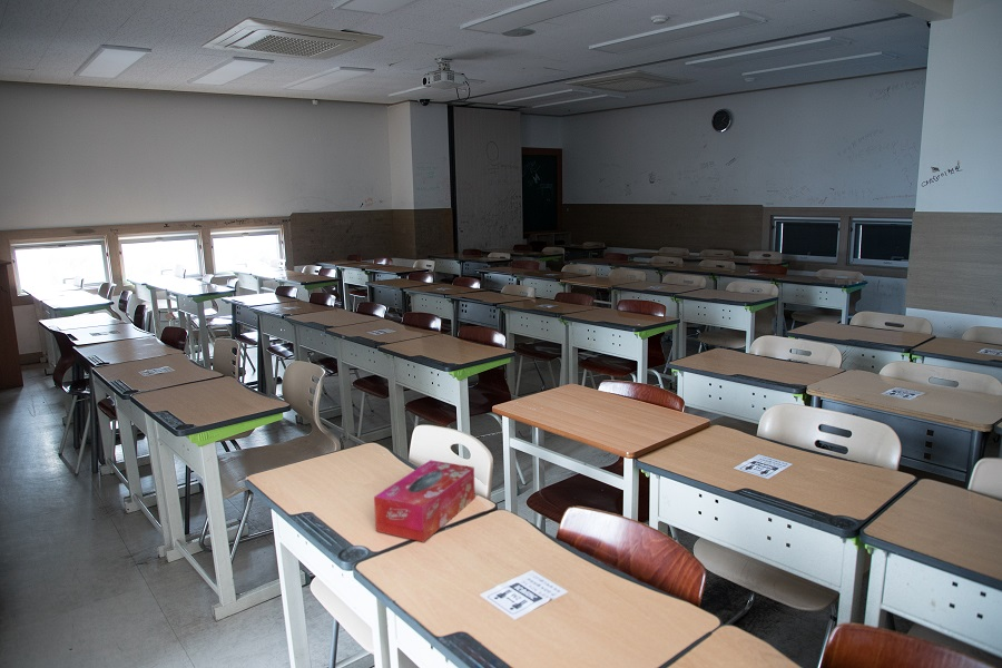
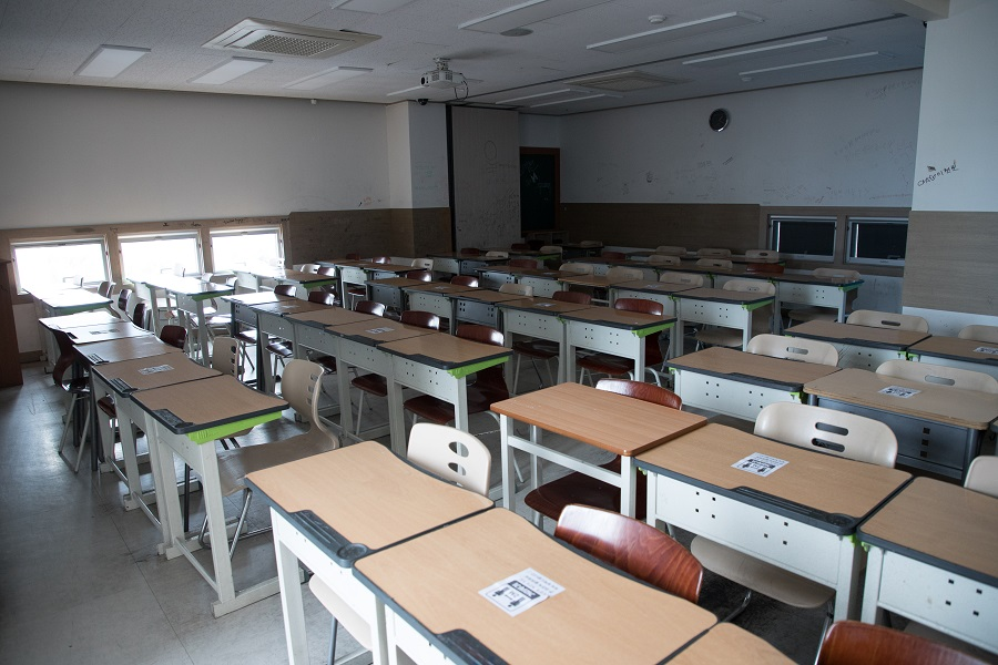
- tissue box (426, 498)
